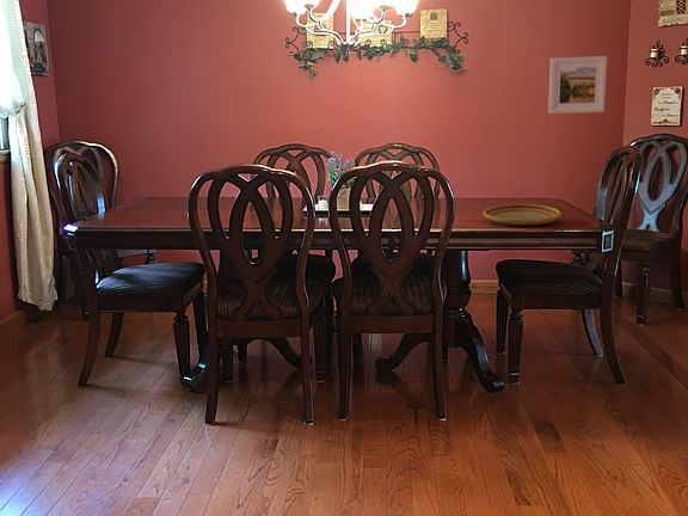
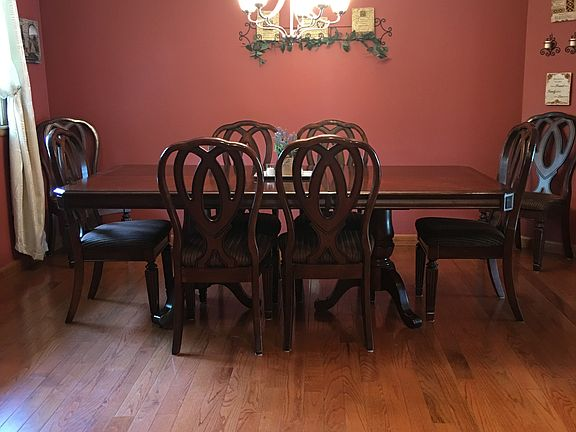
- plate (521, 216)
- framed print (577, 85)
